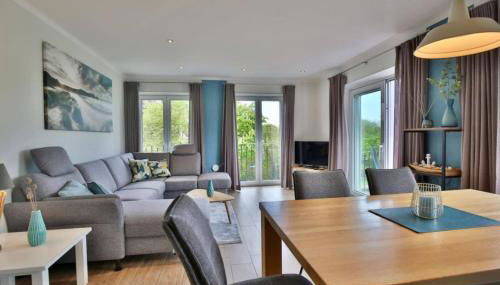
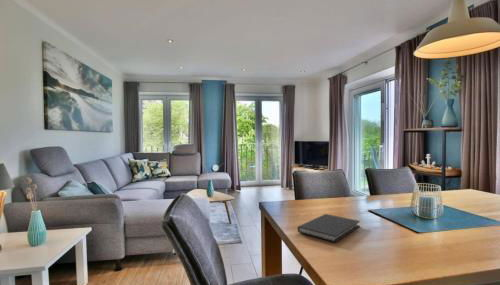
+ diary (329, 226)
